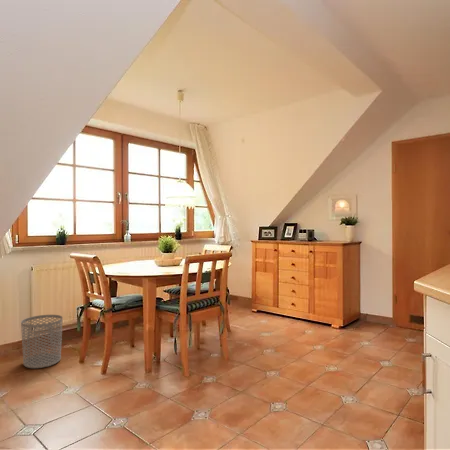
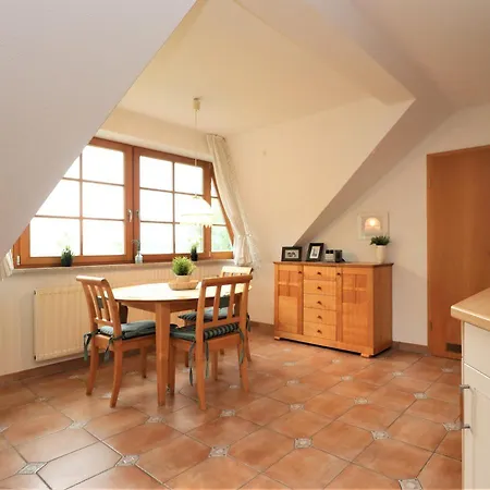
- waste bin (42, 340)
